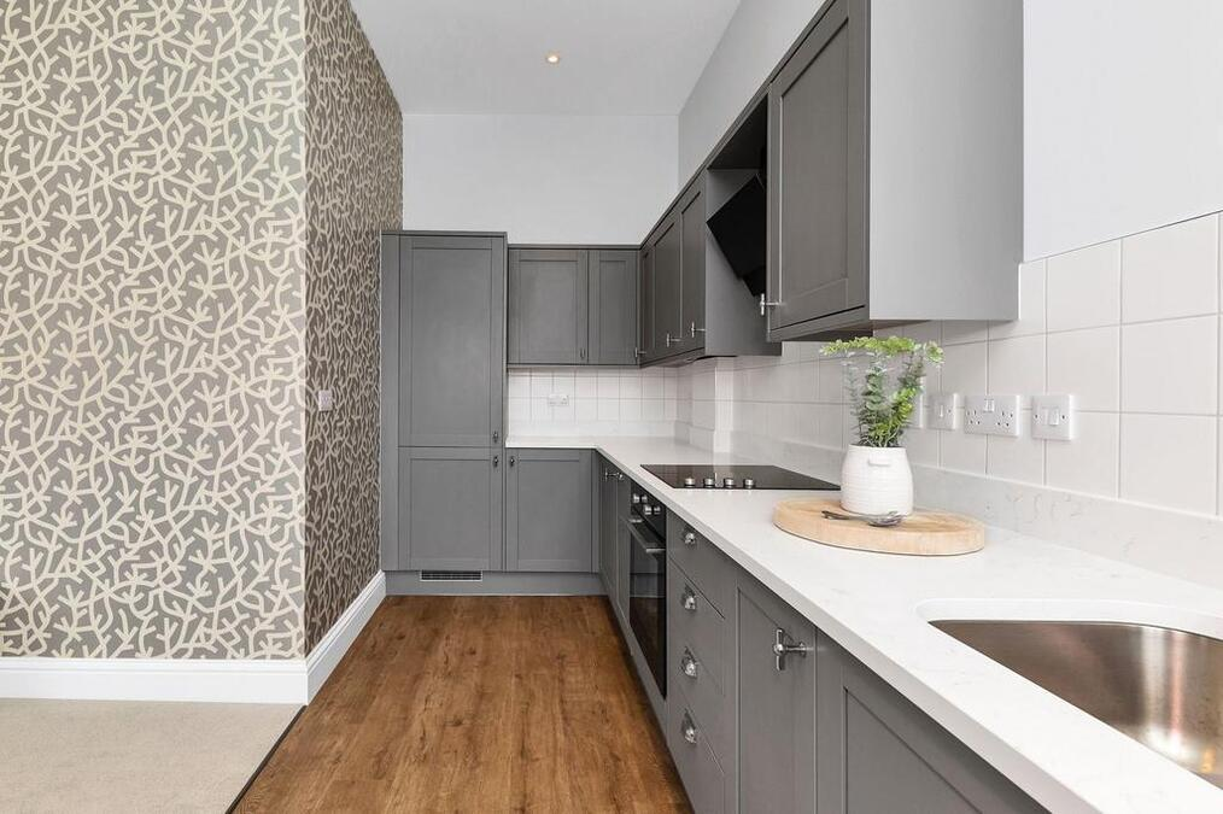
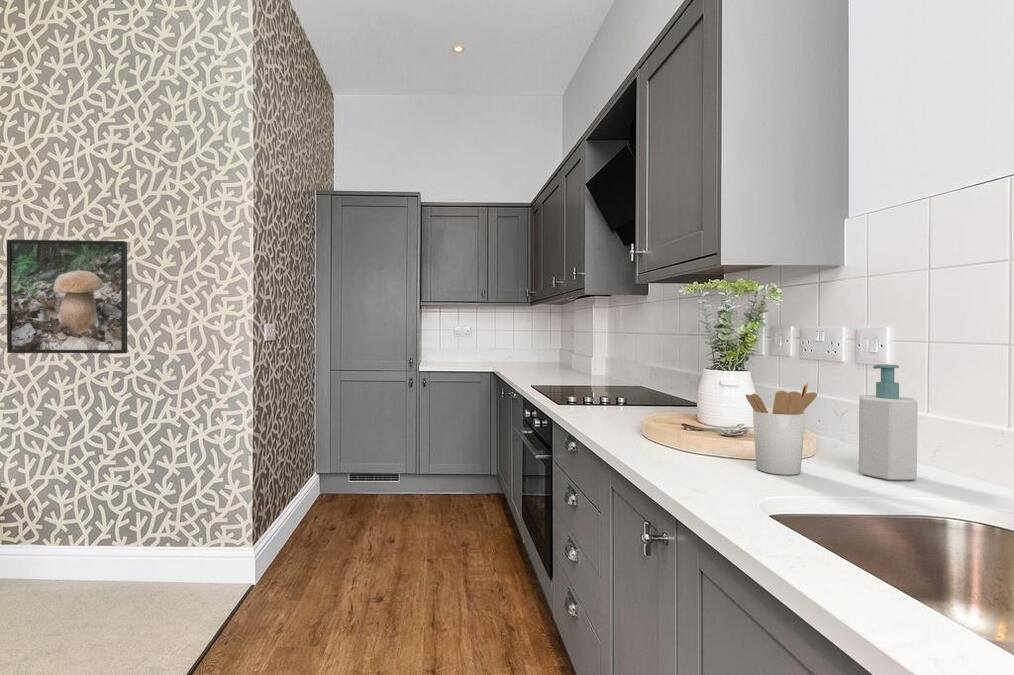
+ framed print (67, 296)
+ soap bottle (887, 419)
+ utensil holder (783, 428)
